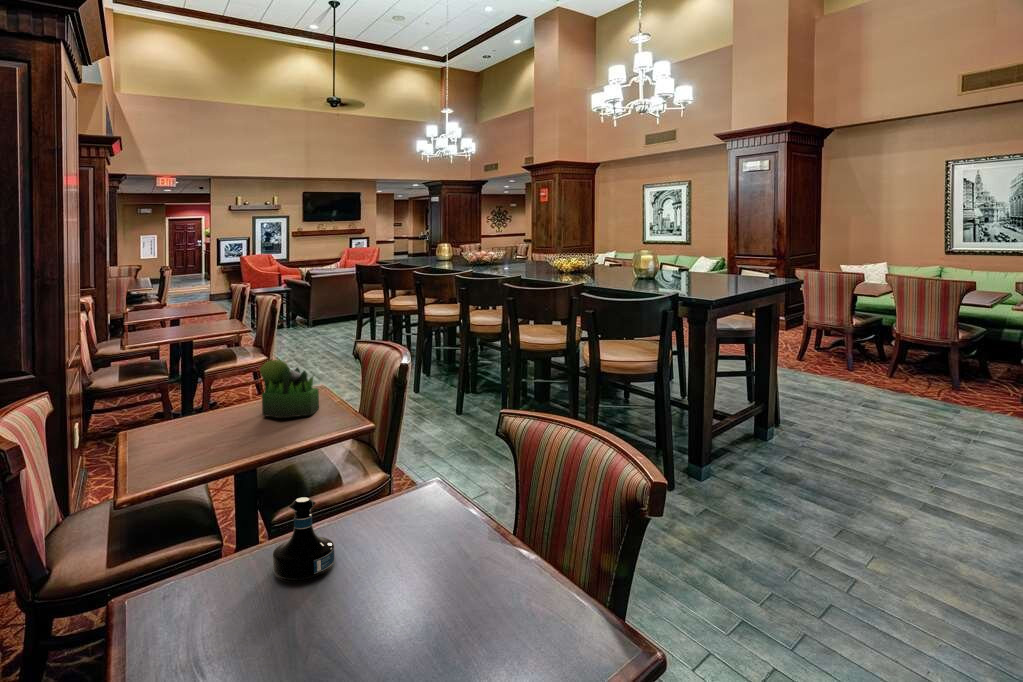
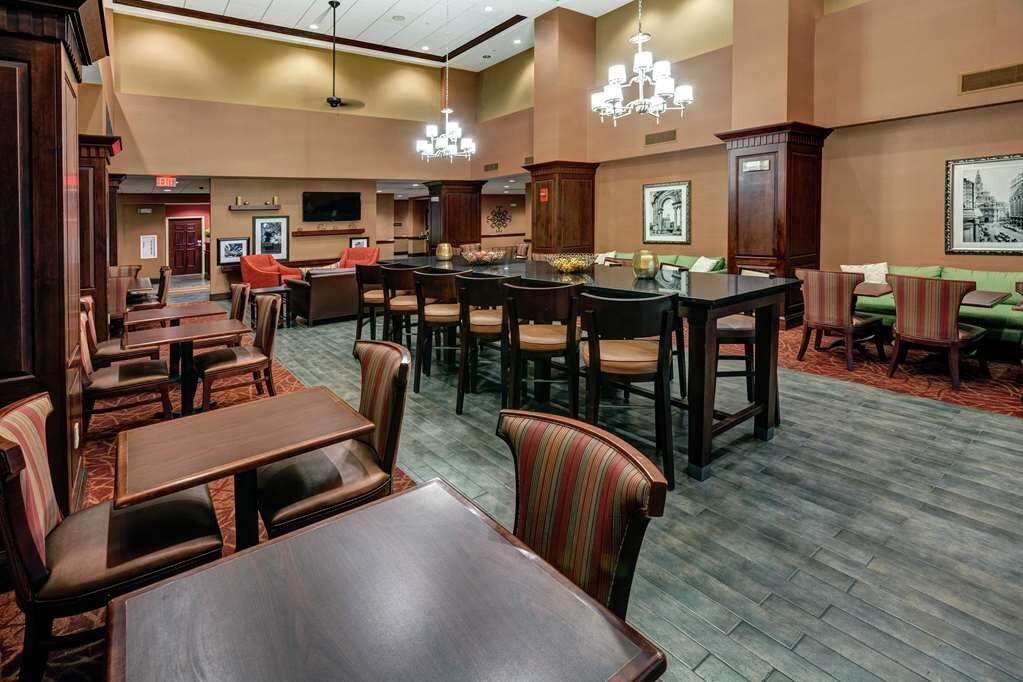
- plant (289, 386)
- tequila bottle (303, 534)
